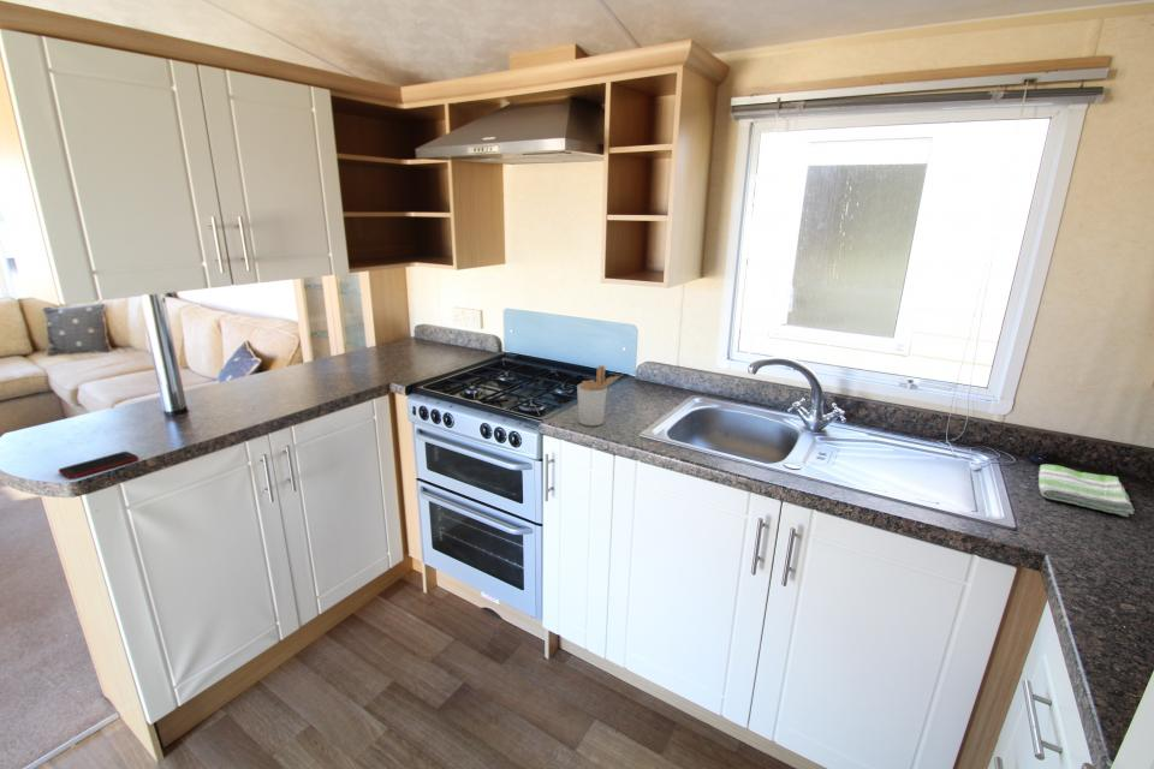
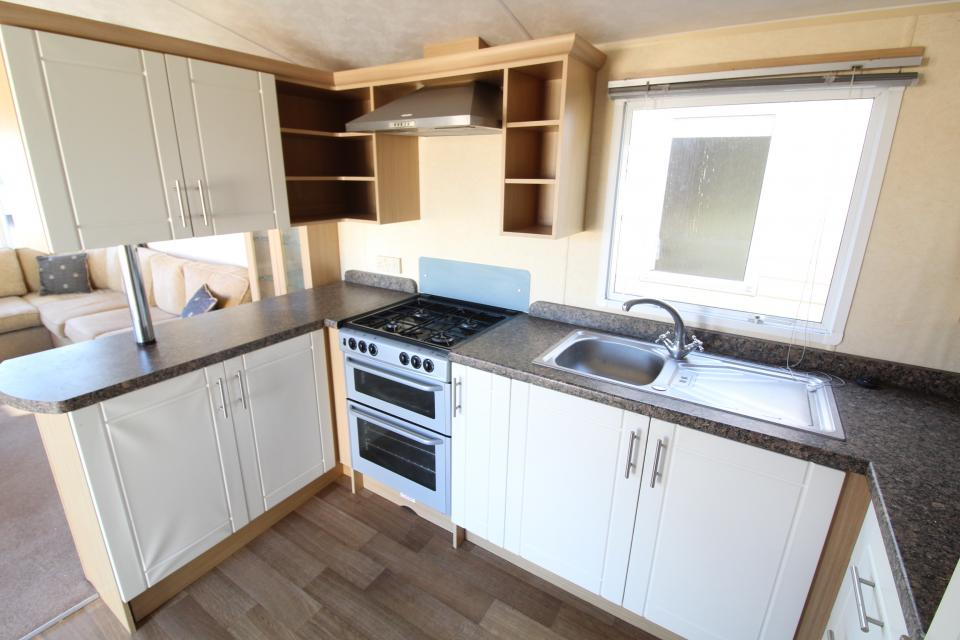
- dish towel (1082, 484)
- cell phone (100, 464)
- utensil holder (599, 397)
